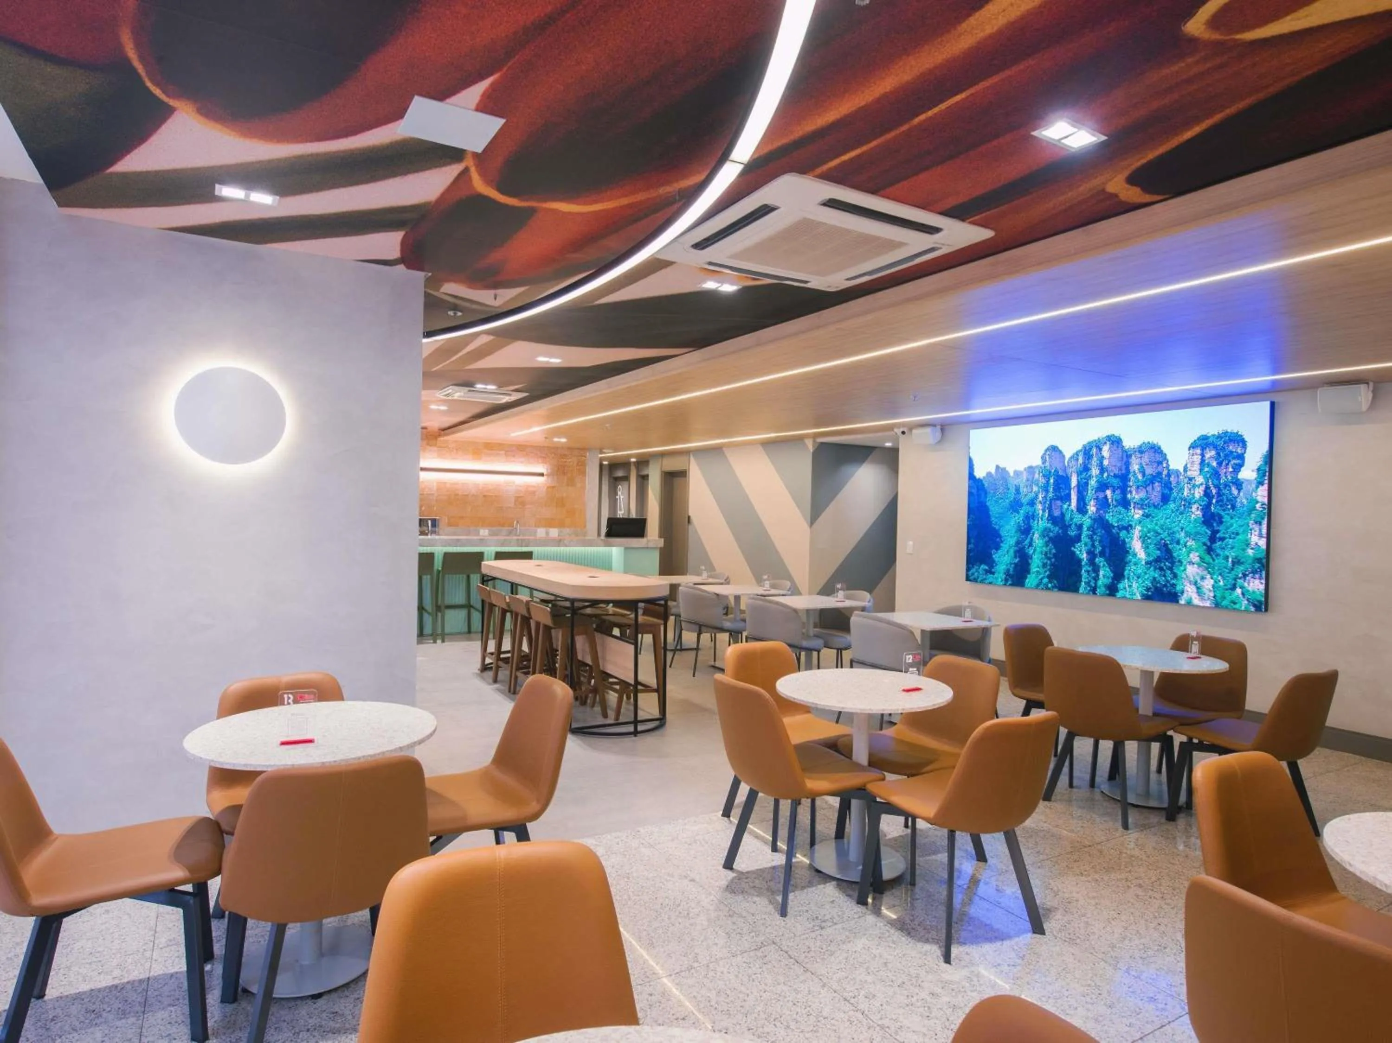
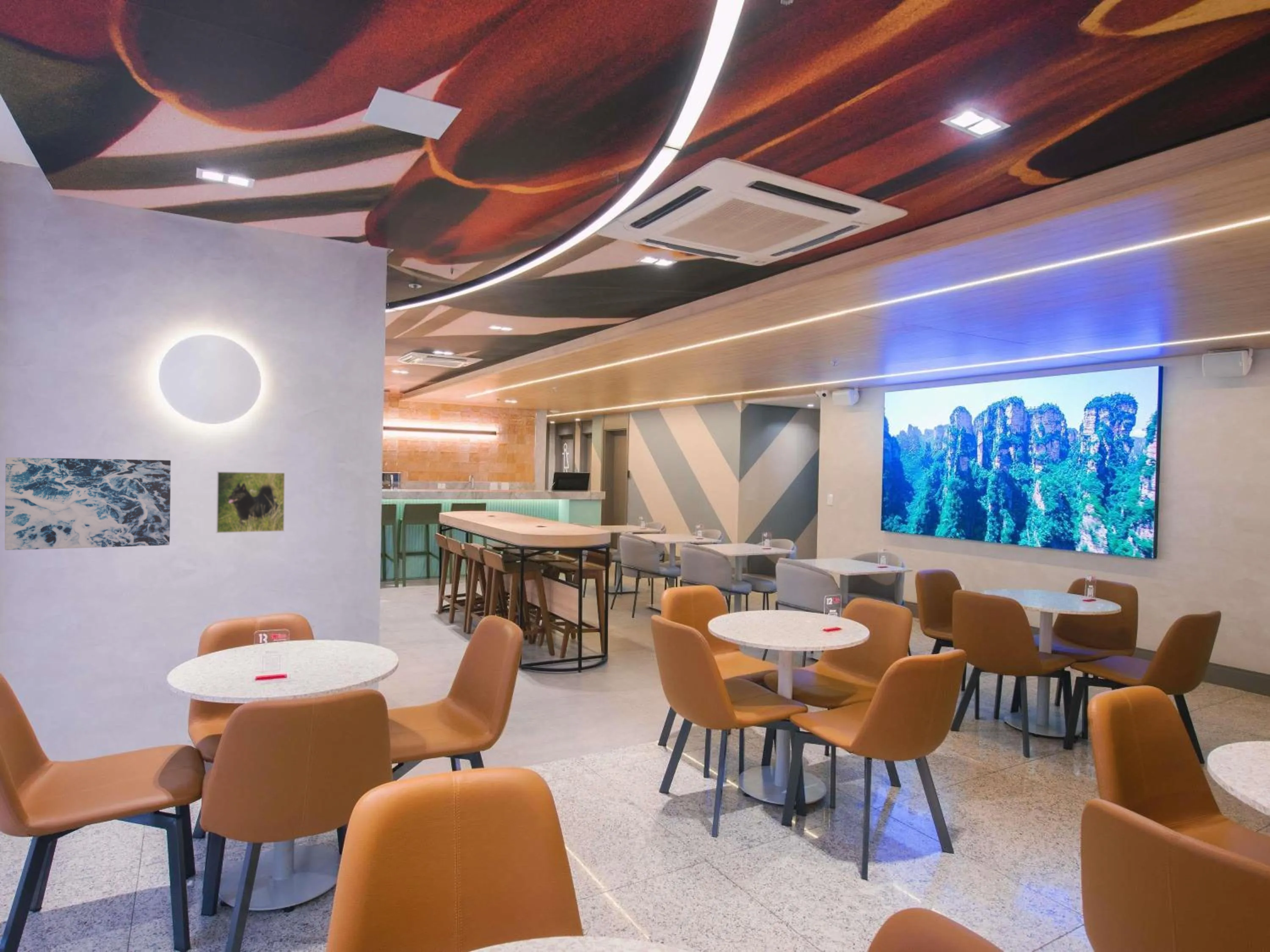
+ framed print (251, 502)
+ wall art (92, 503)
